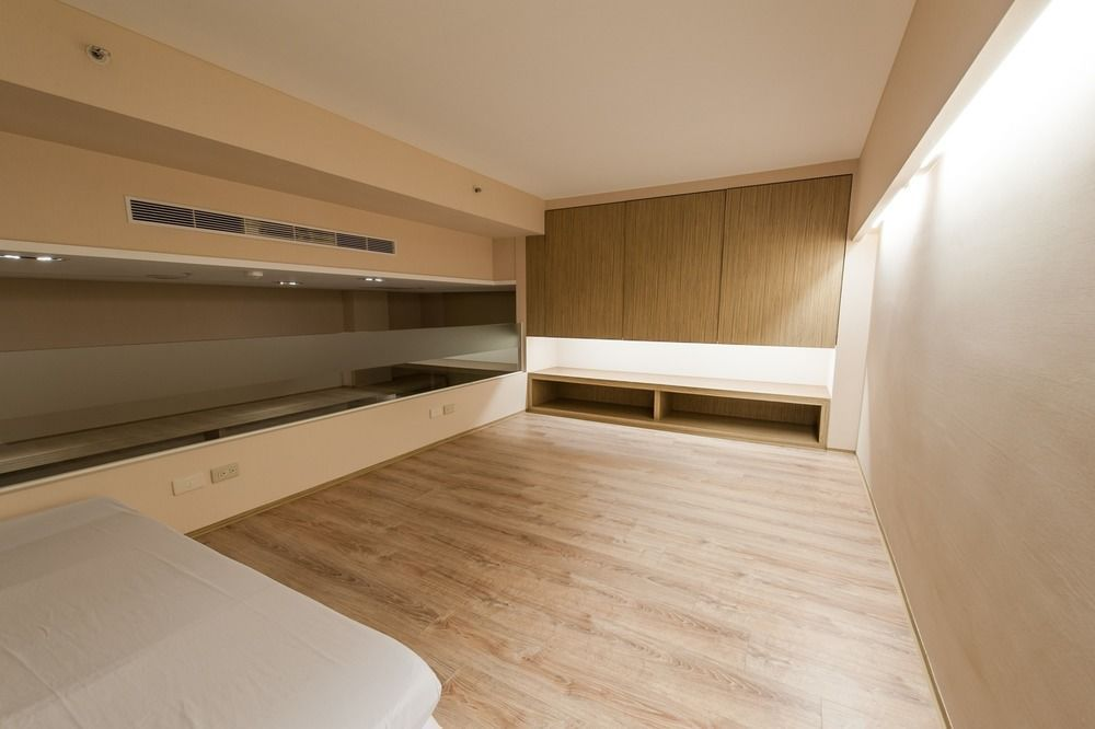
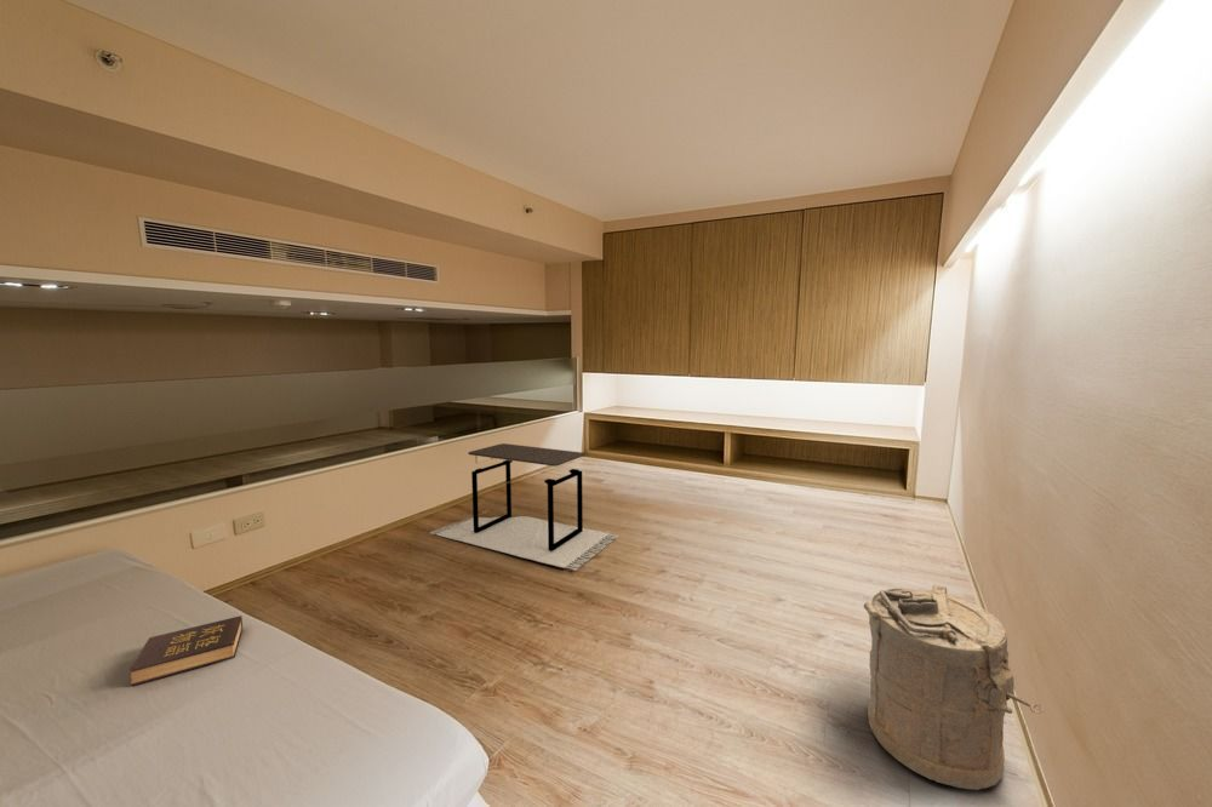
+ laundry hamper (937, 669)
+ desk (510, 494)
+ hardback book (191, 647)
